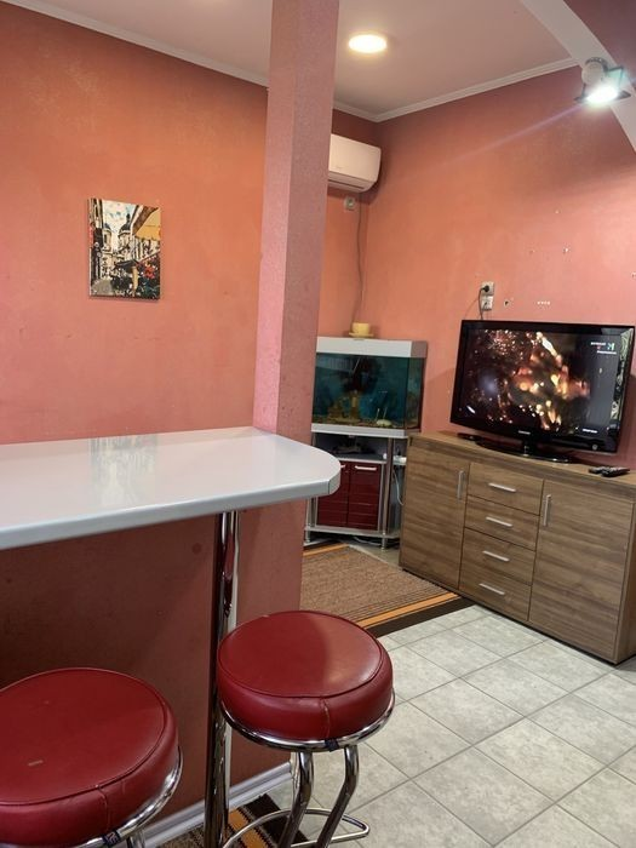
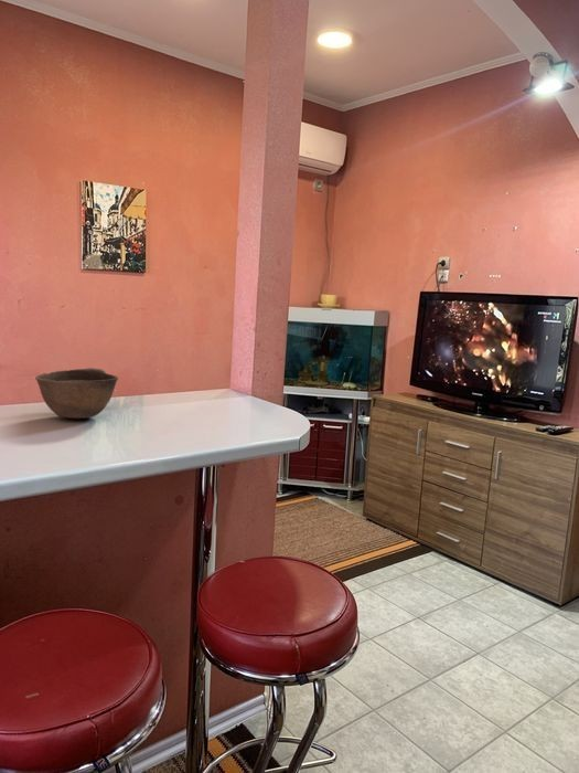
+ bowl (78, 393)
